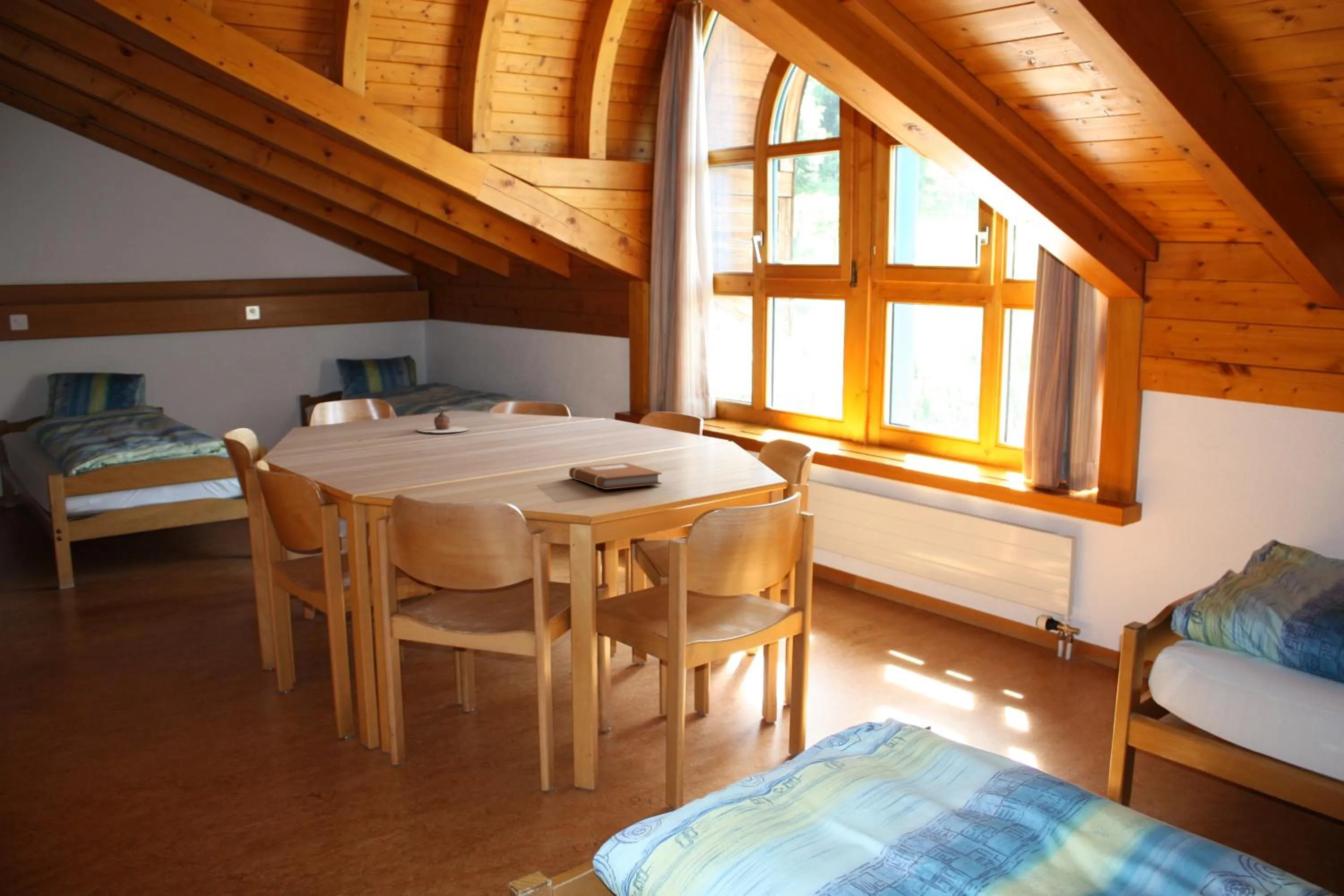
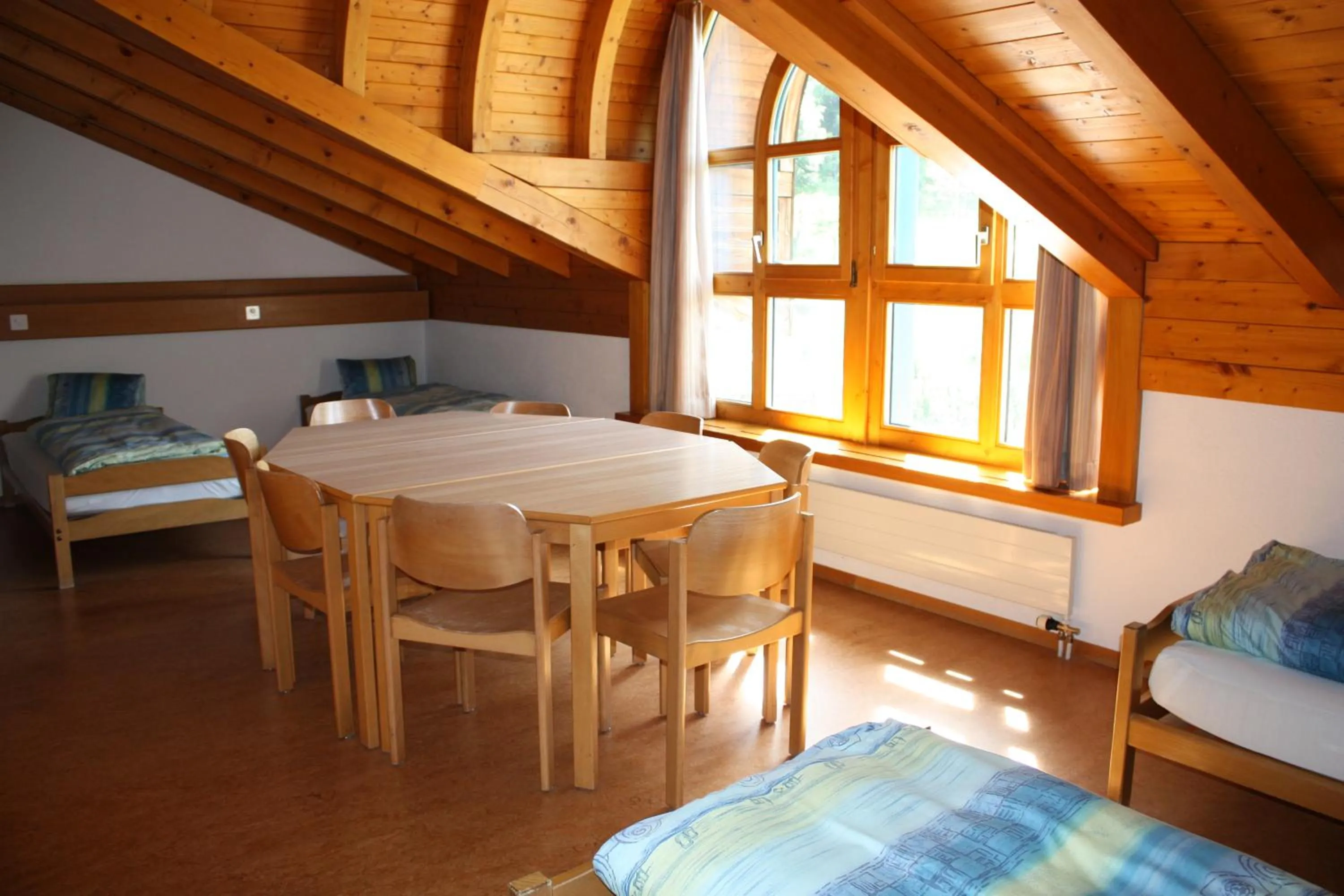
- teapot (443, 418)
- notebook (613, 475)
